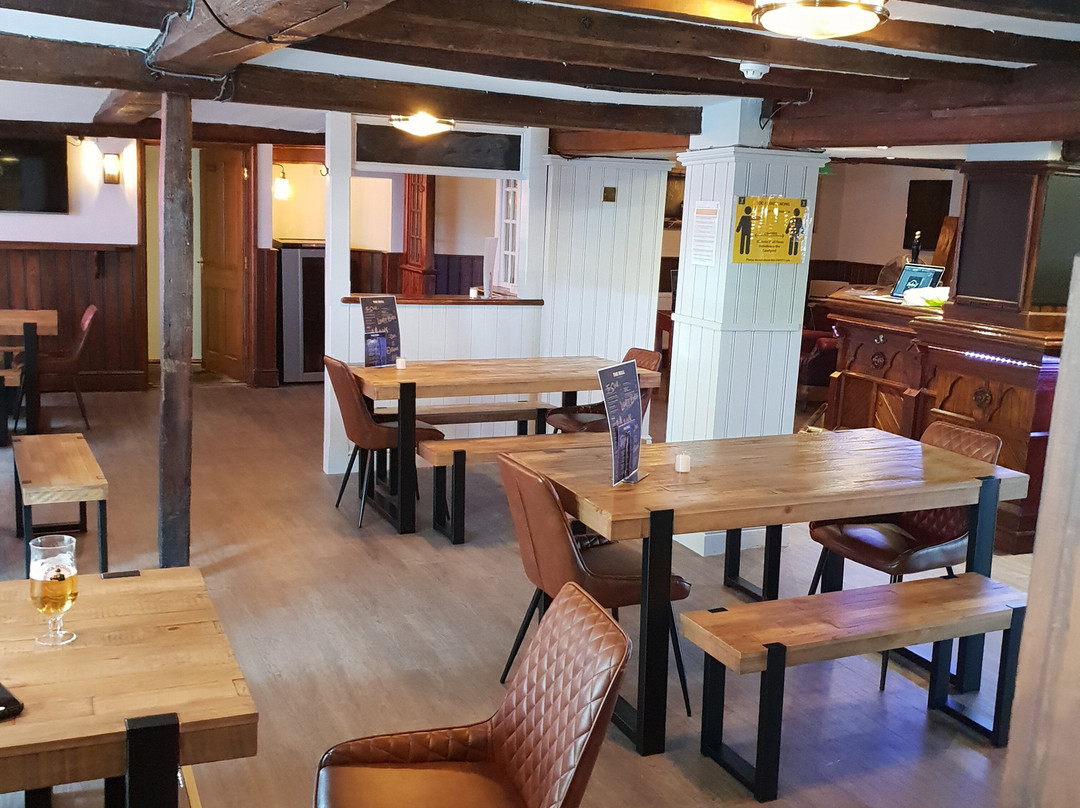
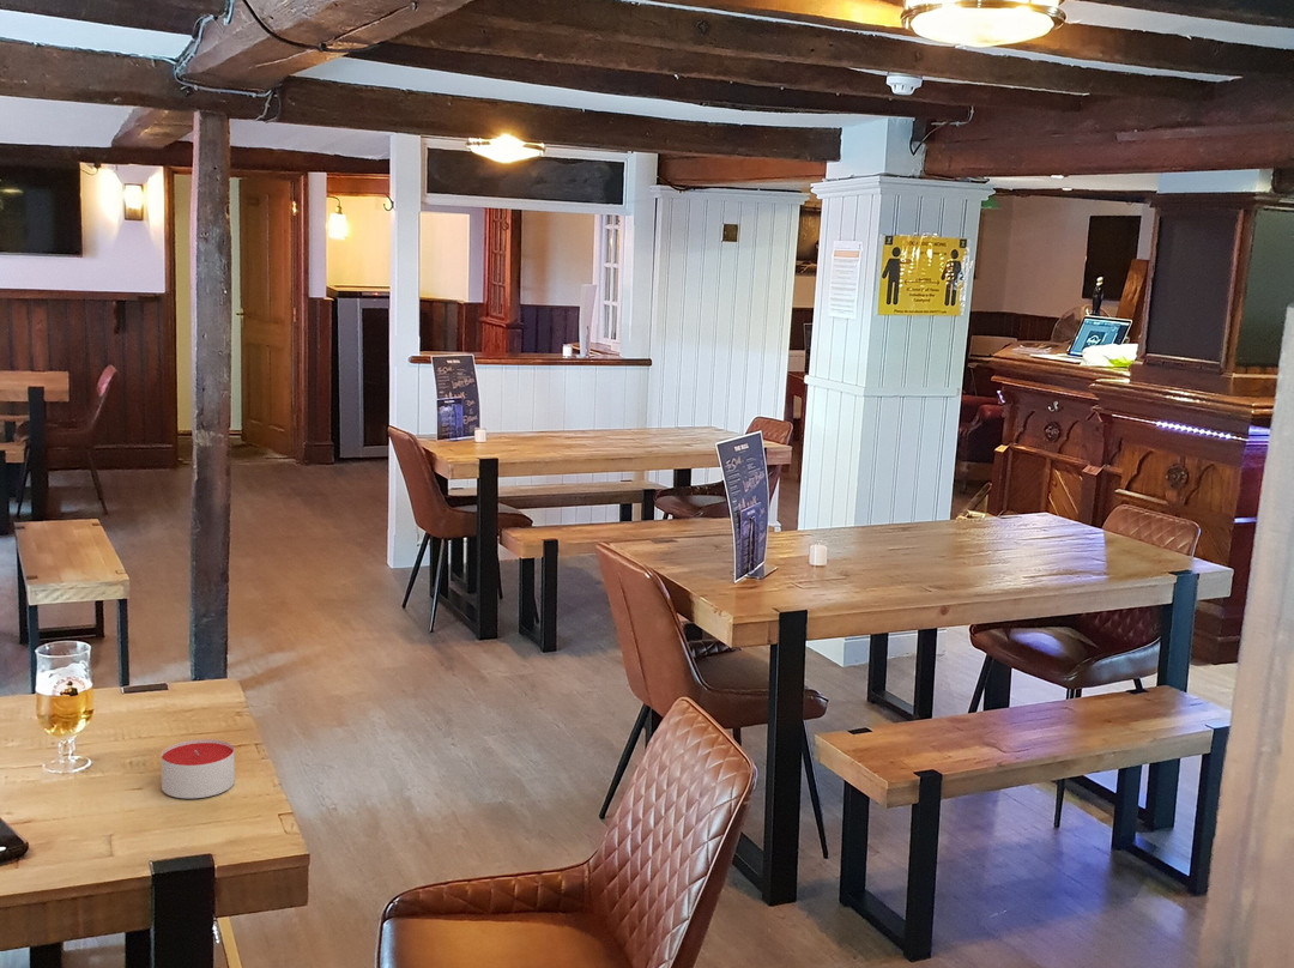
+ candle (198, 767)
